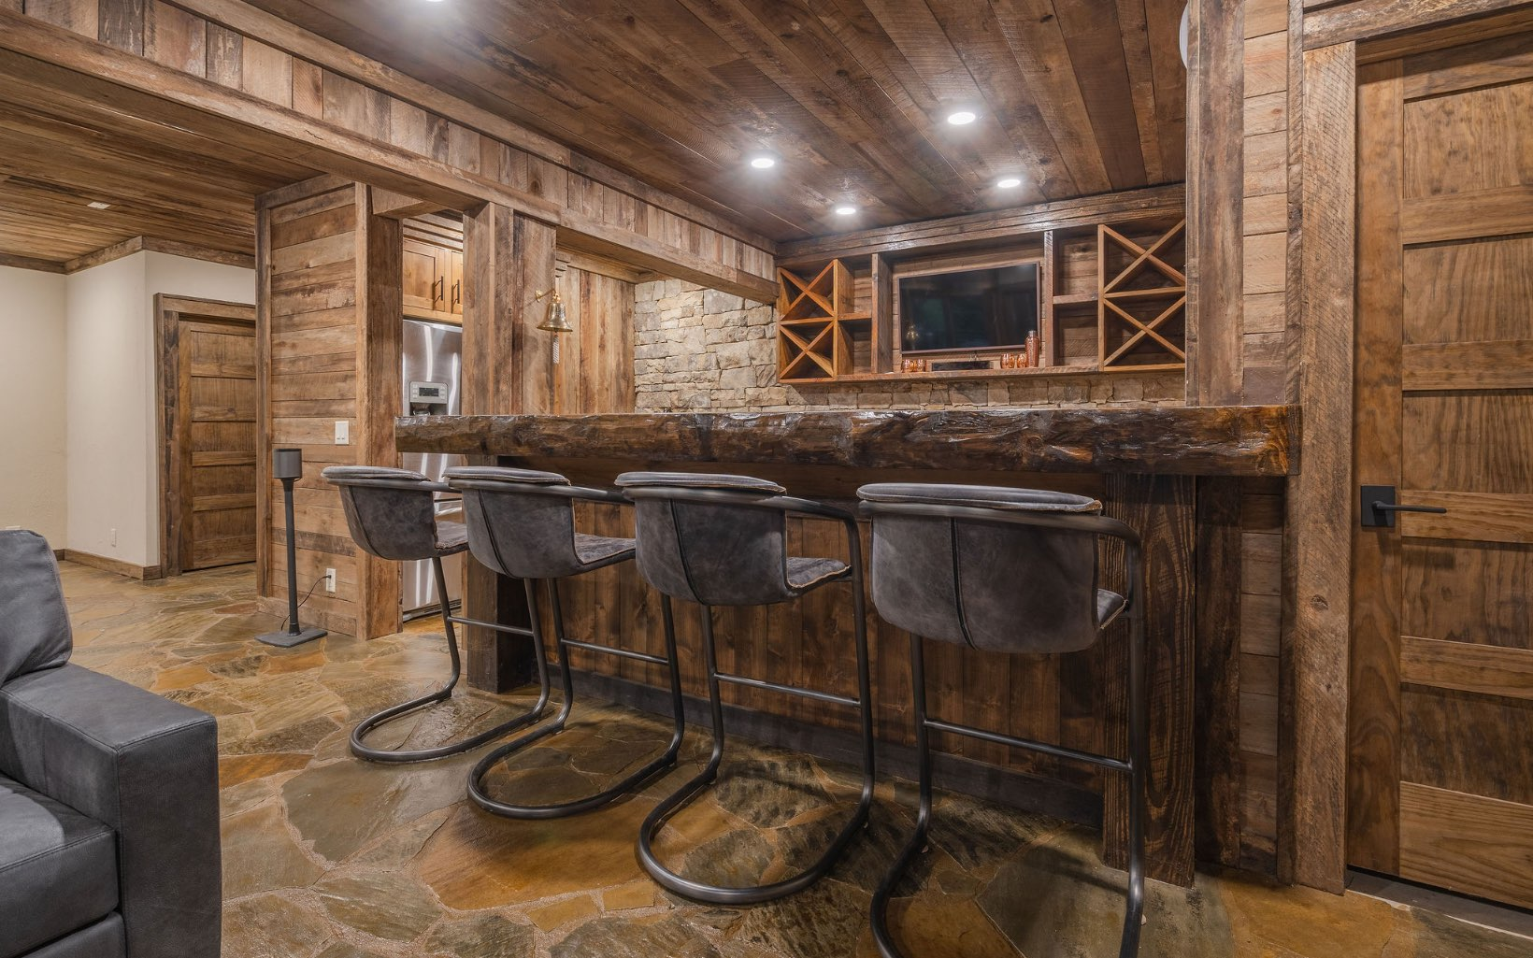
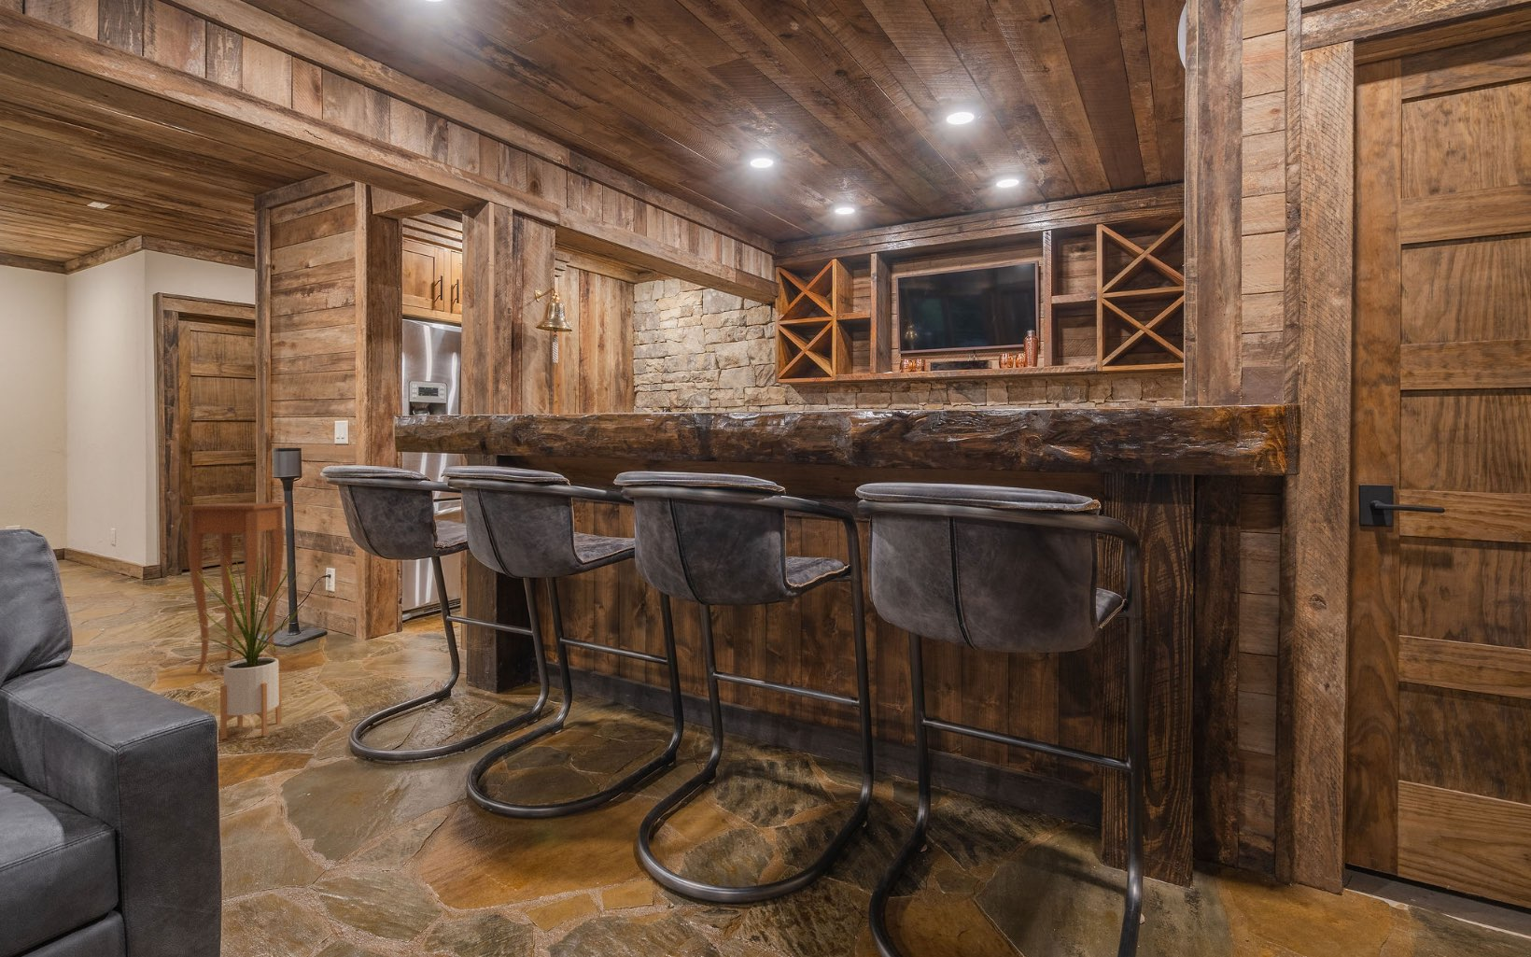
+ side table (231, 584)
+ house plant (251, 641)
